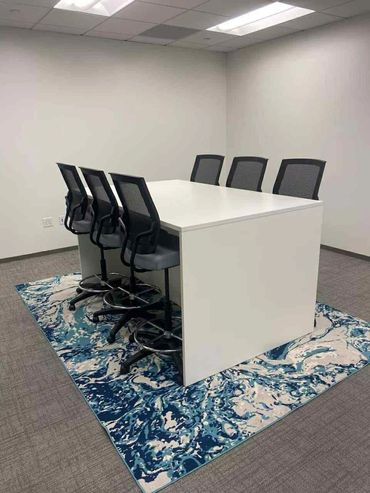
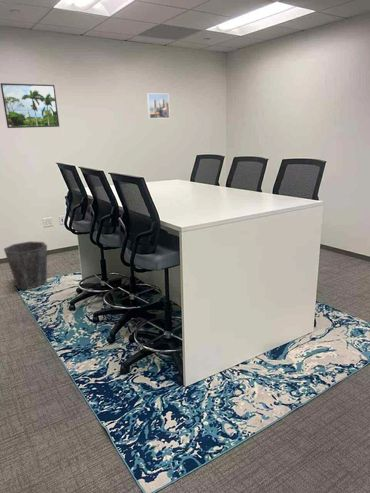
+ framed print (158, 106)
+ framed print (31, 106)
+ waste bin (28, 265)
